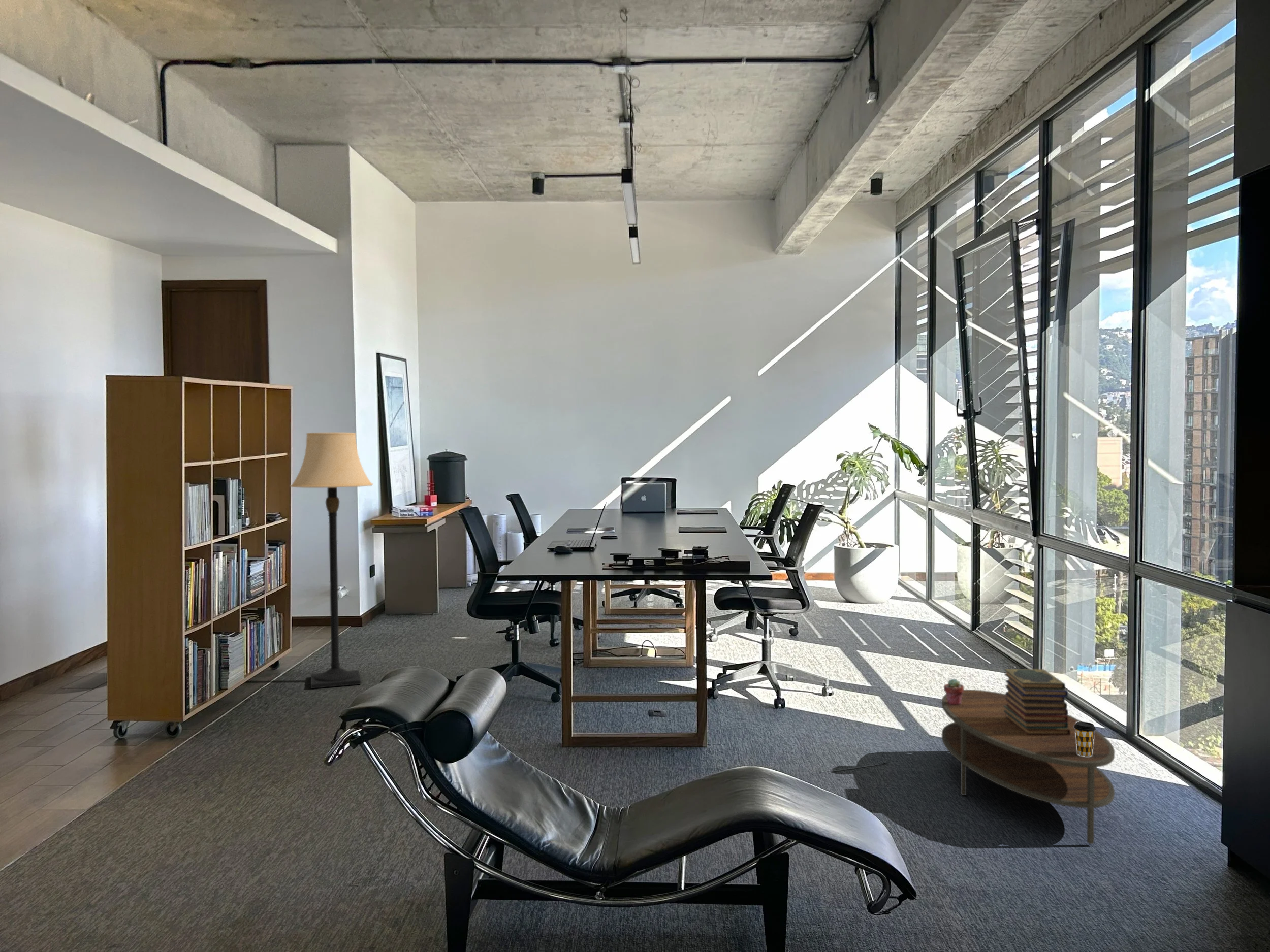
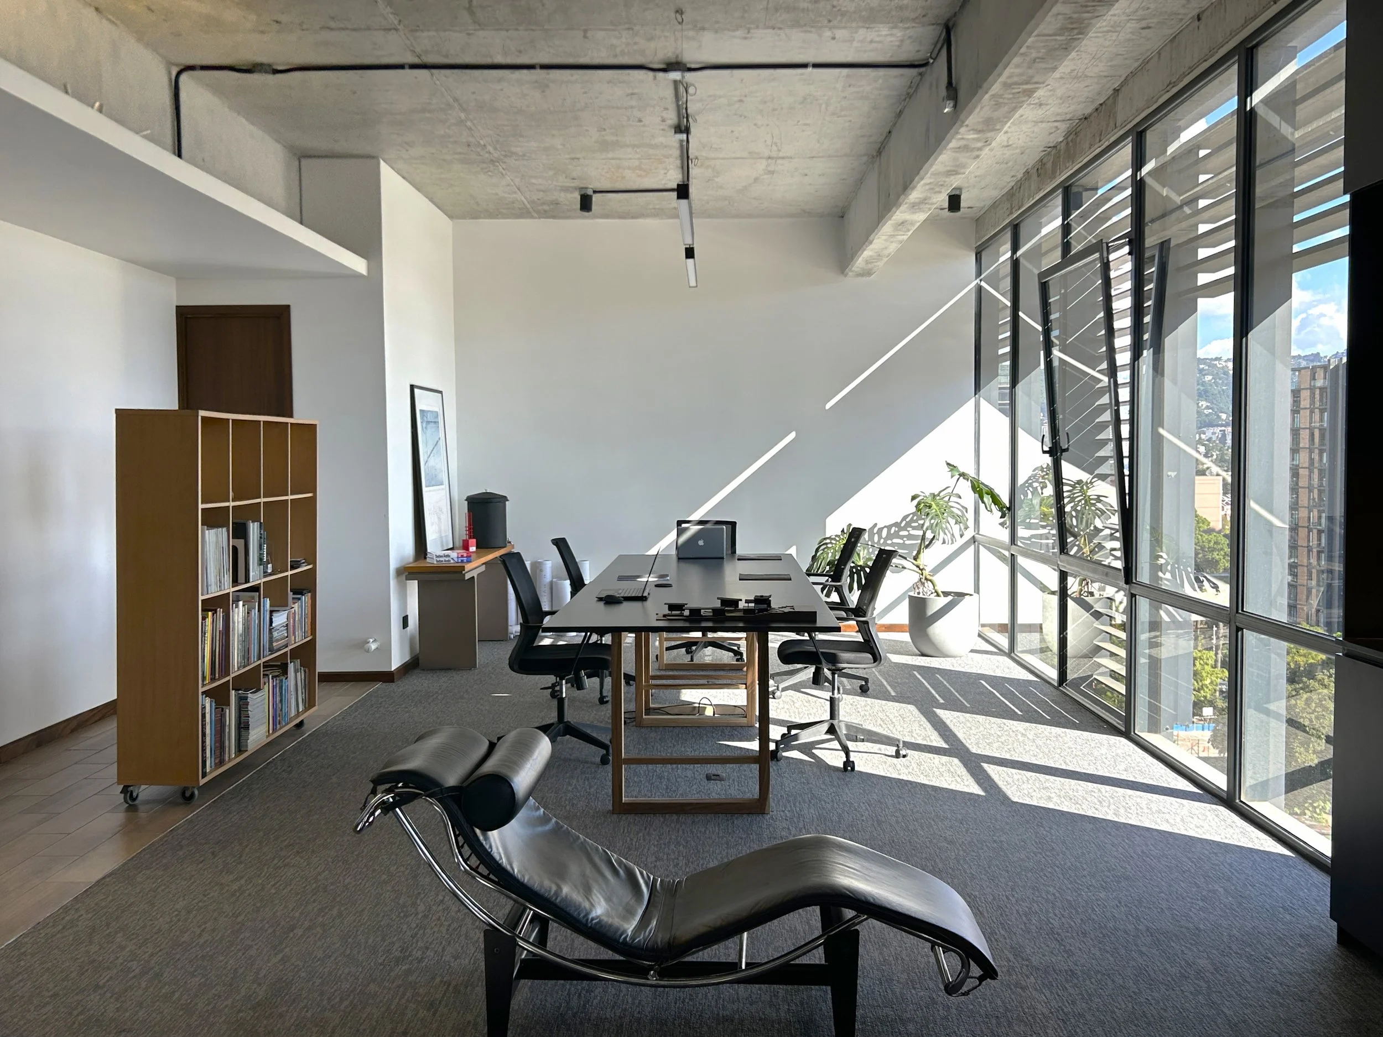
- potted succulent (954, 690)
- book stack (1034, 700)
- lamp (333, 557)
- coffee table (1020, 757)
- coffee cup (1085, 738)
